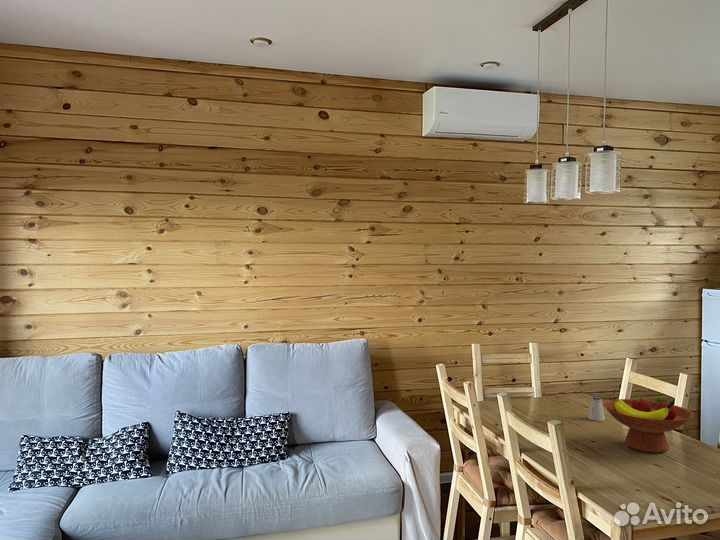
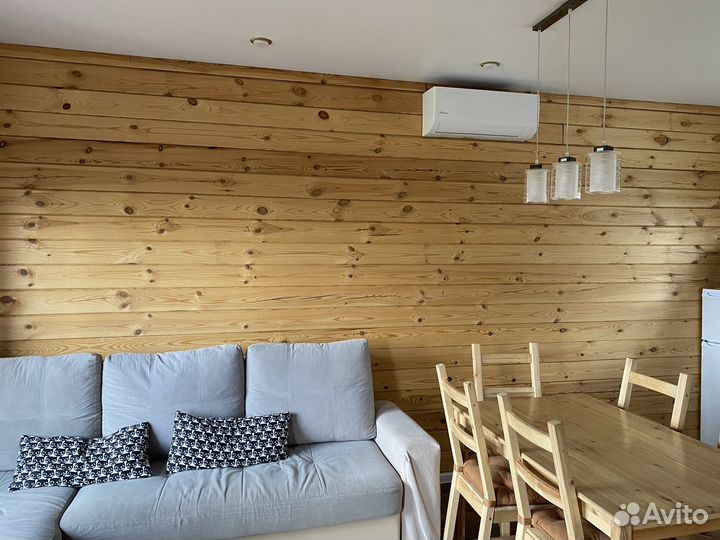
- fruit bowl (646, 420)
- saltshaker (596, 408)
